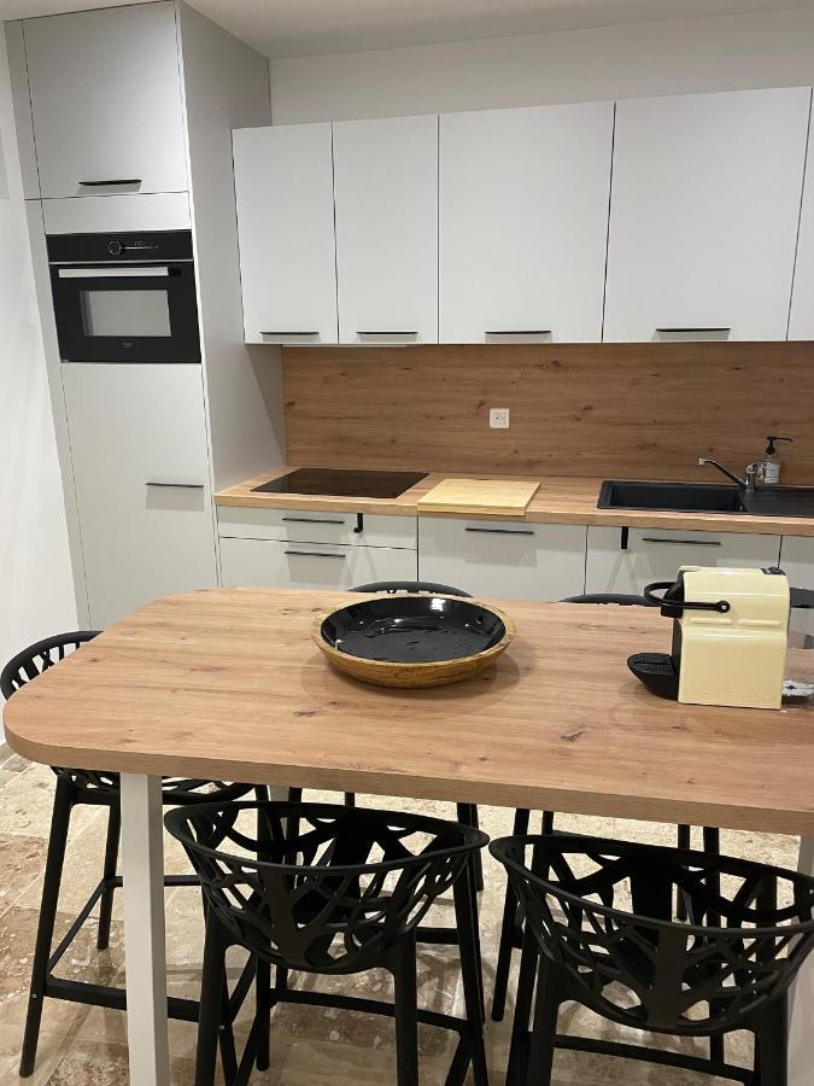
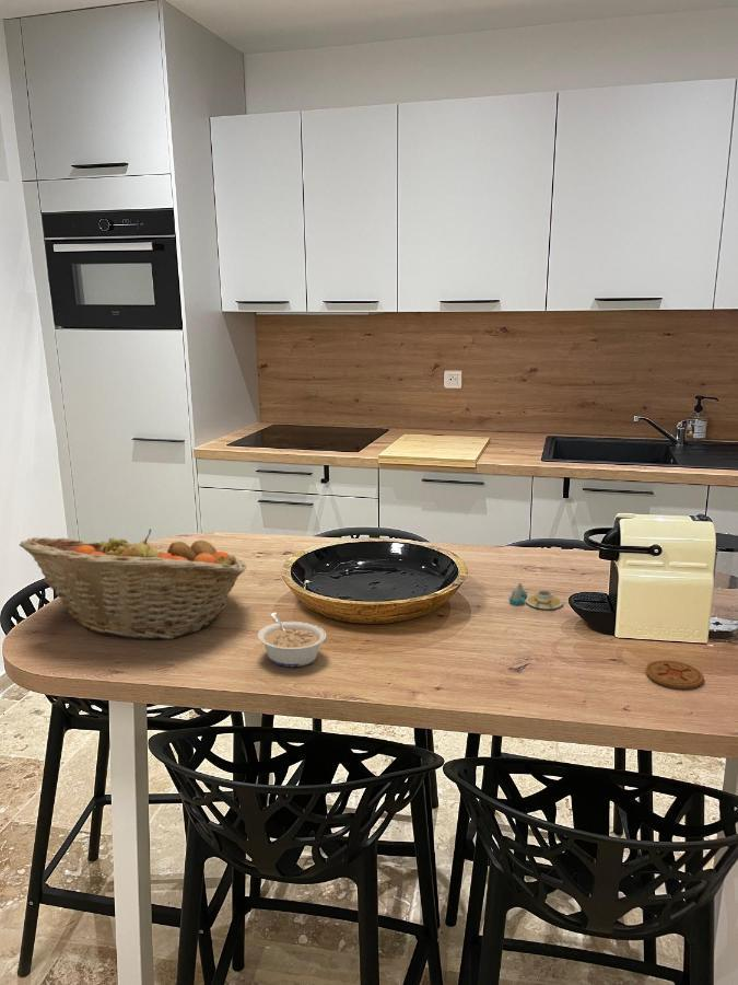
+ fruit basket (136, 571)
+ salt and pepper shaker set (536, 594)
+ legume (290, 642)
+ coaster (673, 673)
